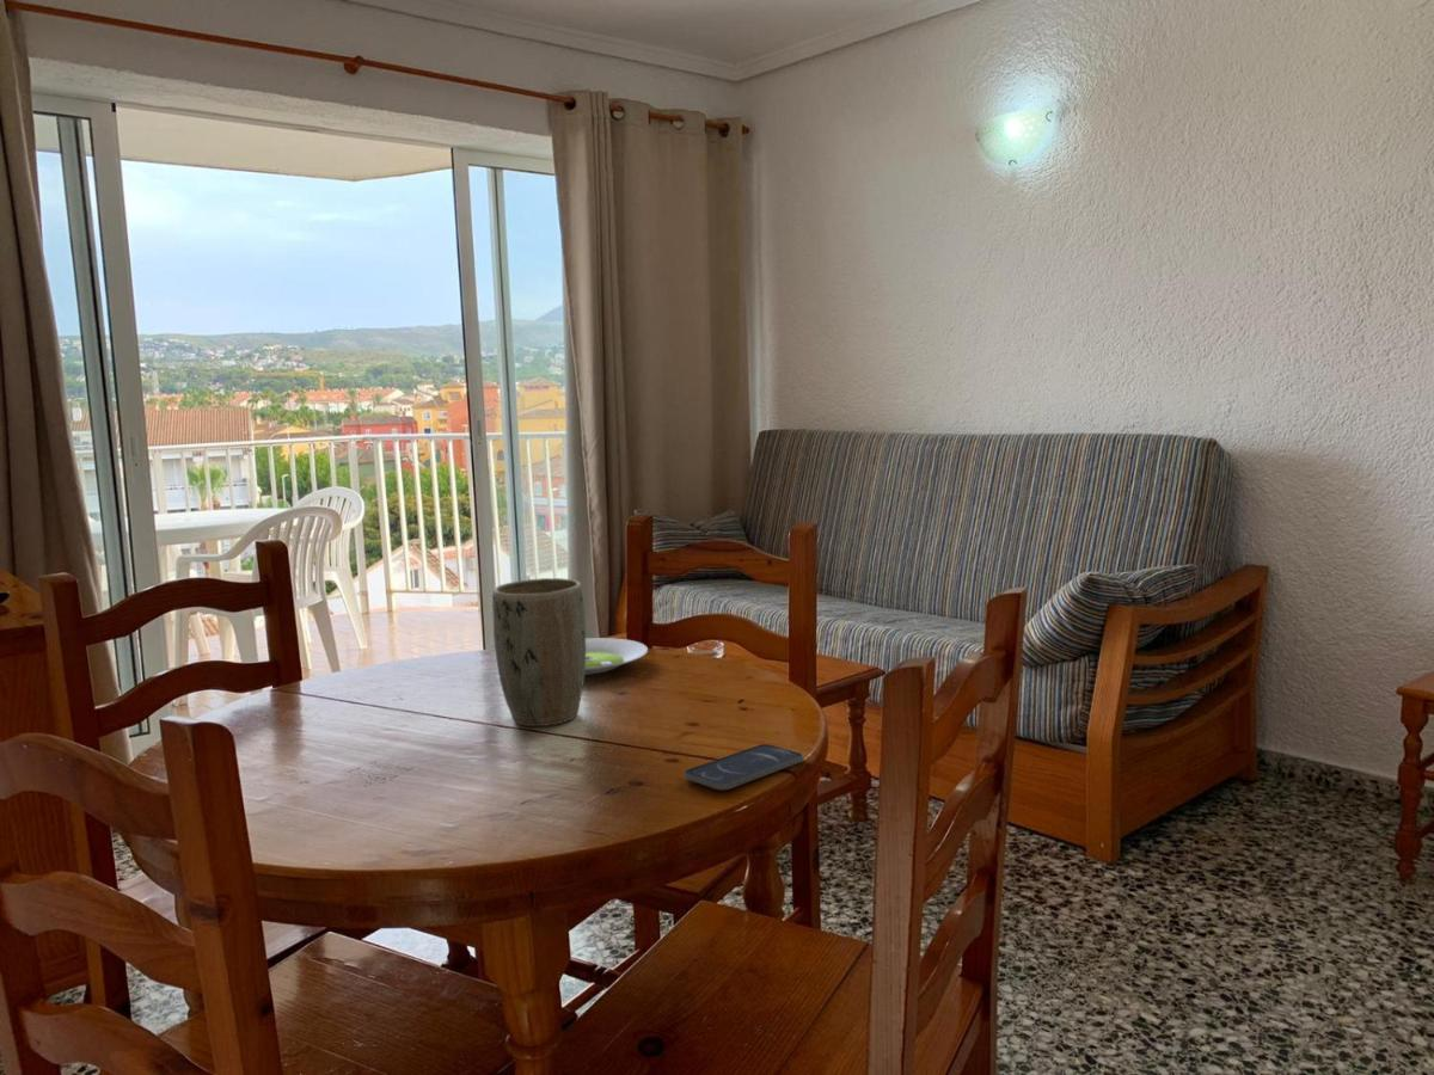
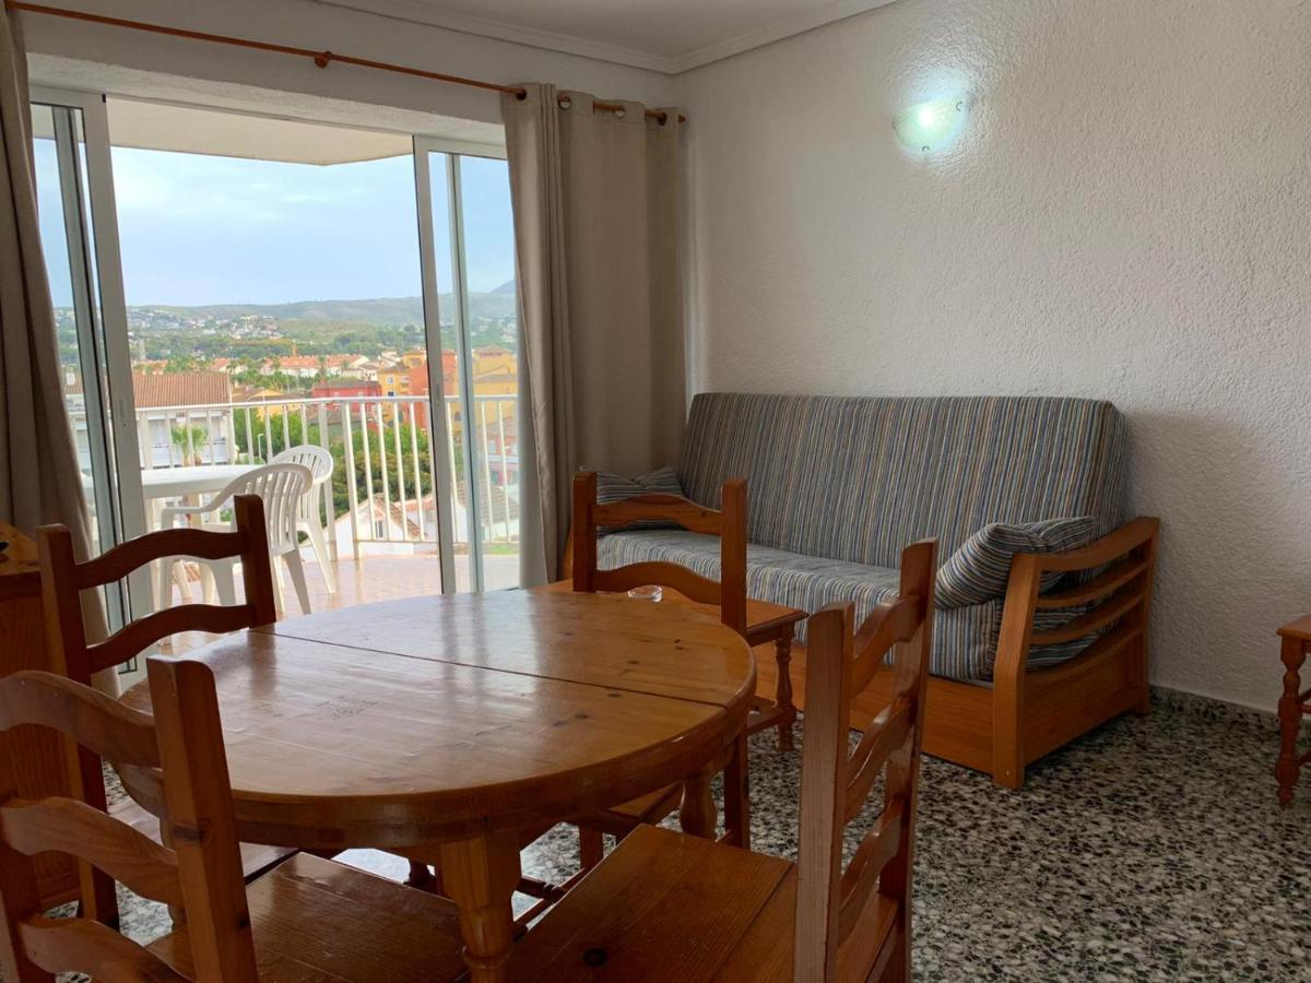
- plant pot (541, 651)
- salad plate (586, 656)
- smartphone (744, 766)
